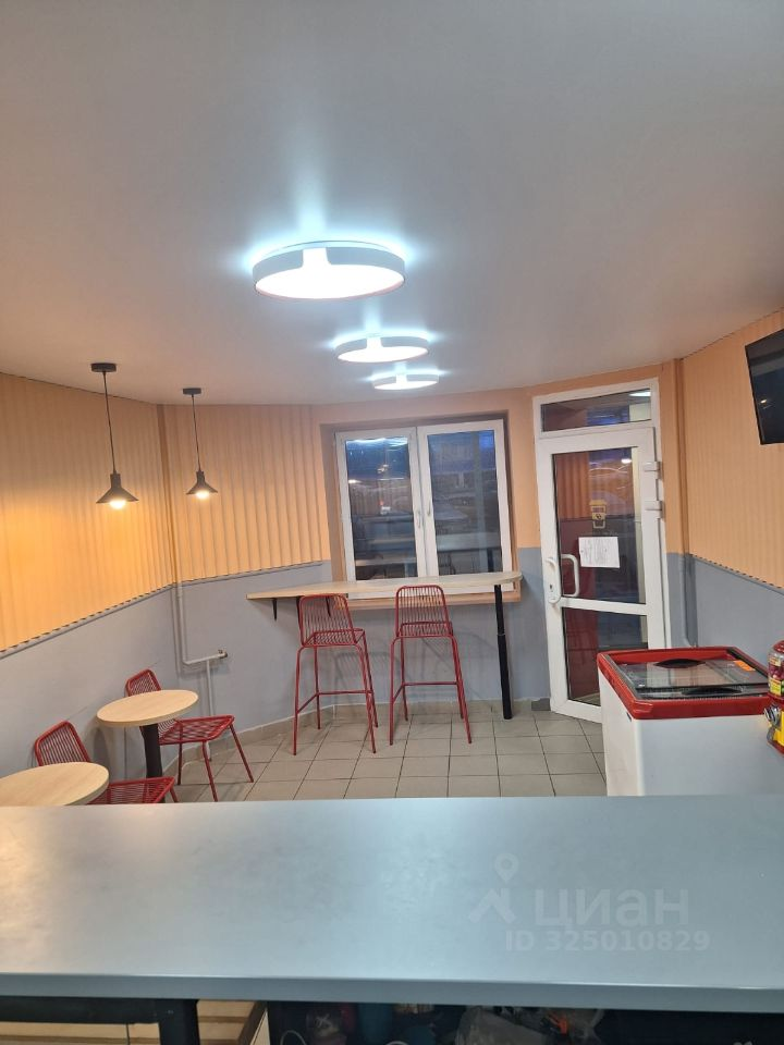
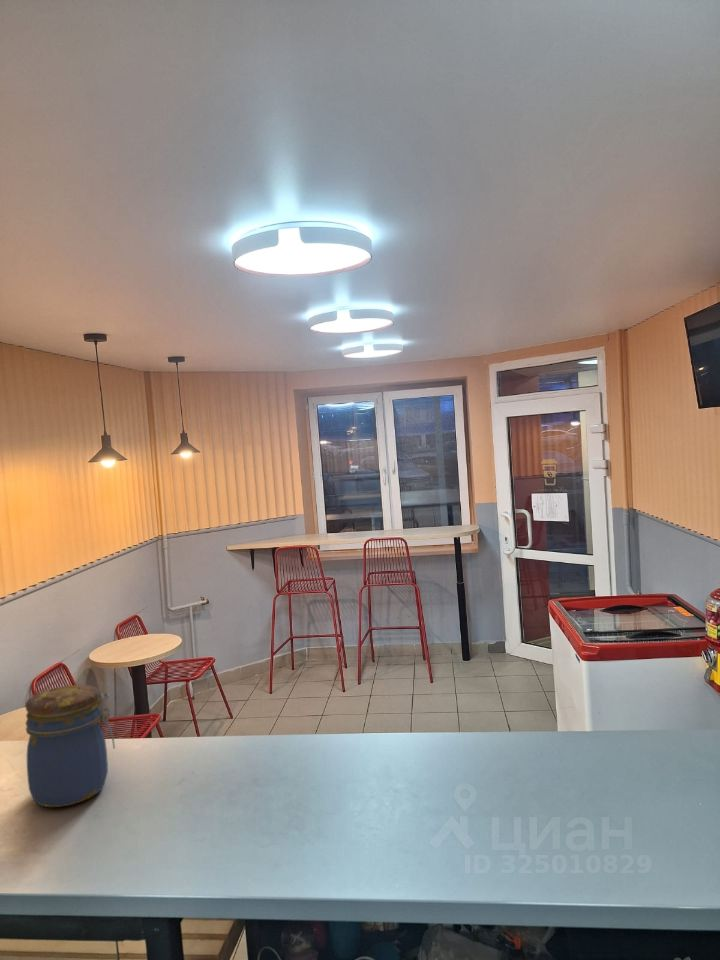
+ jar (70, 741)
